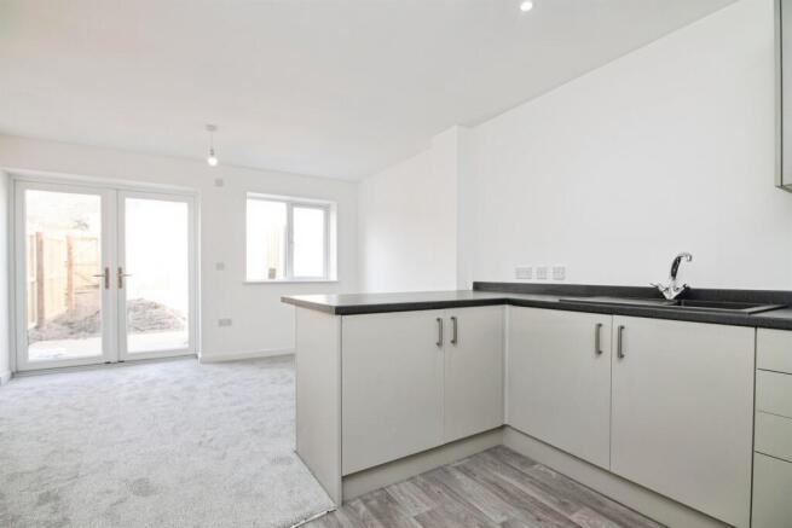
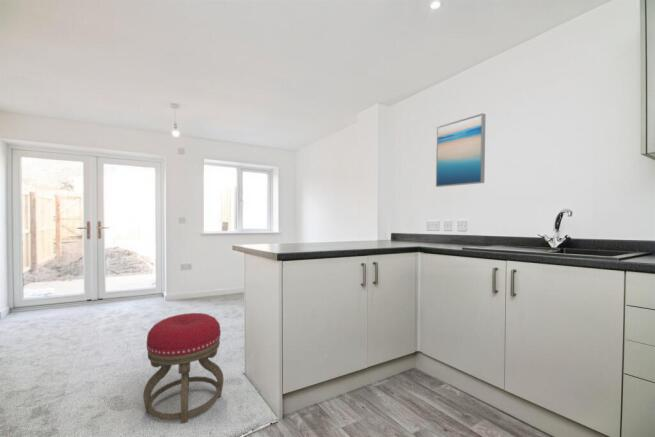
+ wall art (458, 153)
+ stool (185, 361)
